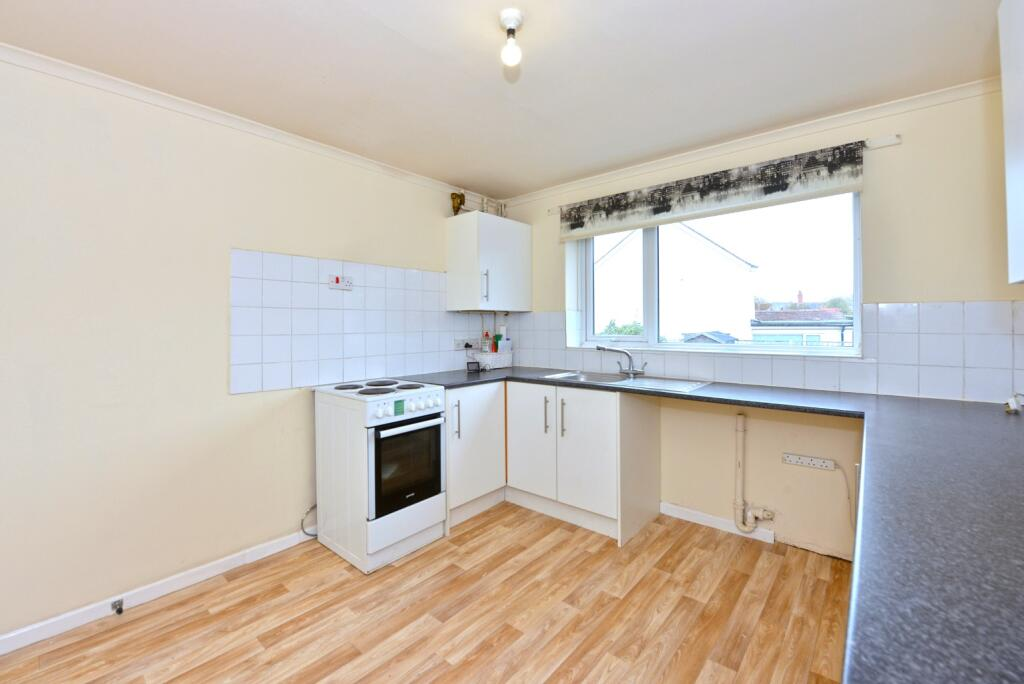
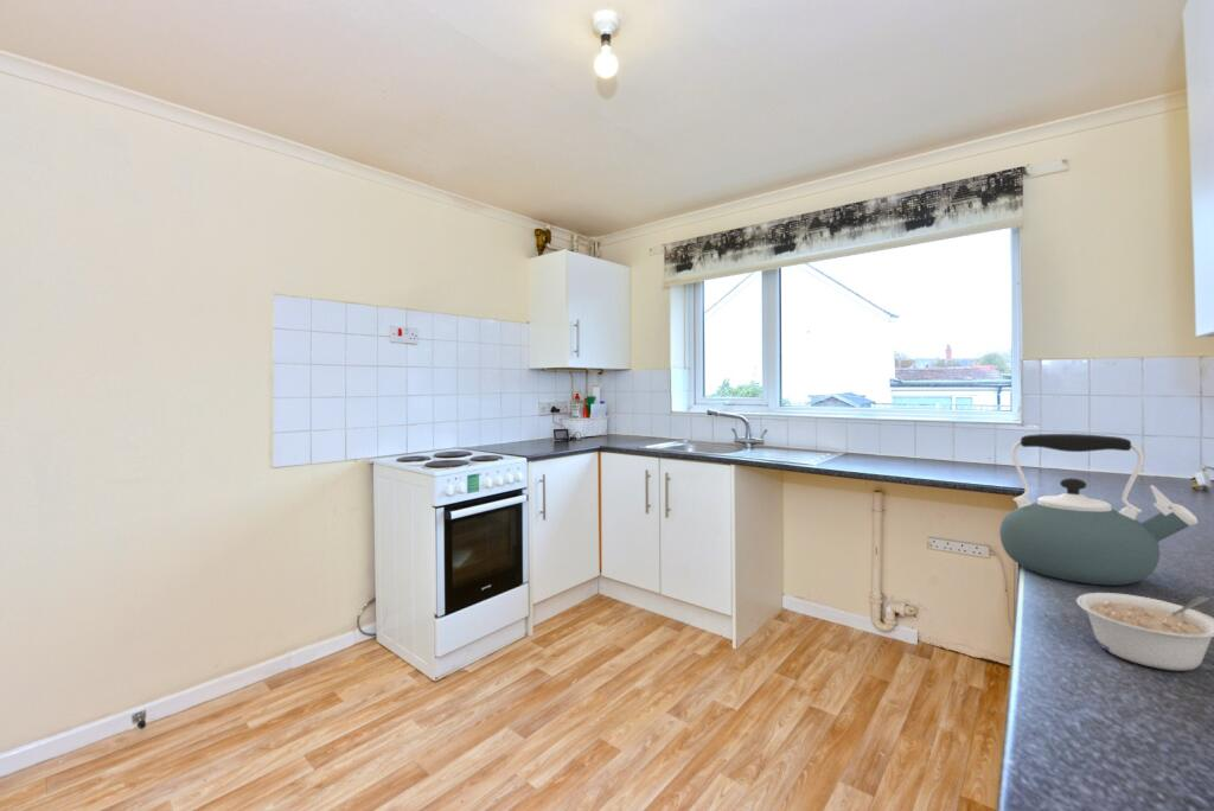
+ kettle (1090, 504)
+ legume (1145, 626)
